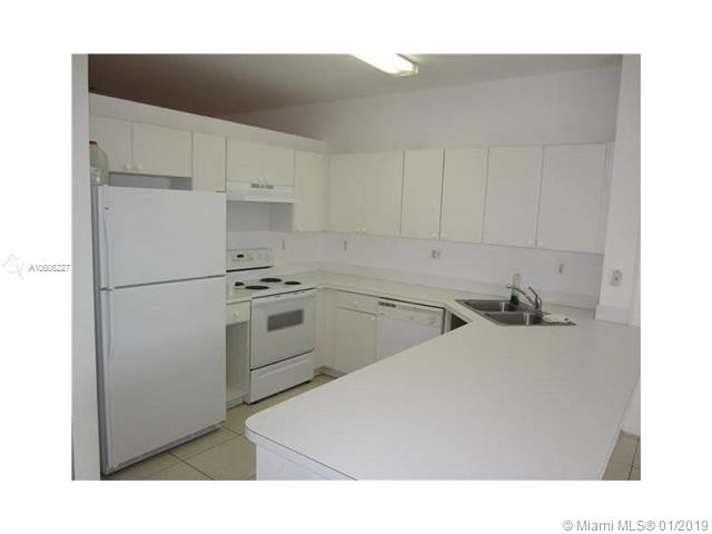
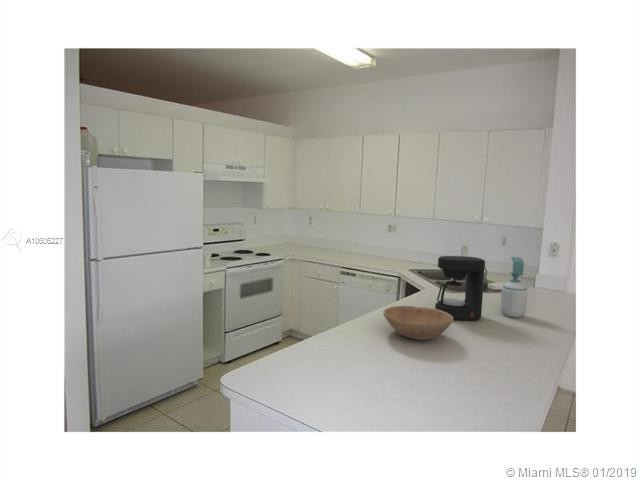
+ soap bottle (514, 286)
+ bowl (417, 324)
+ coffee maker (459, 285)
